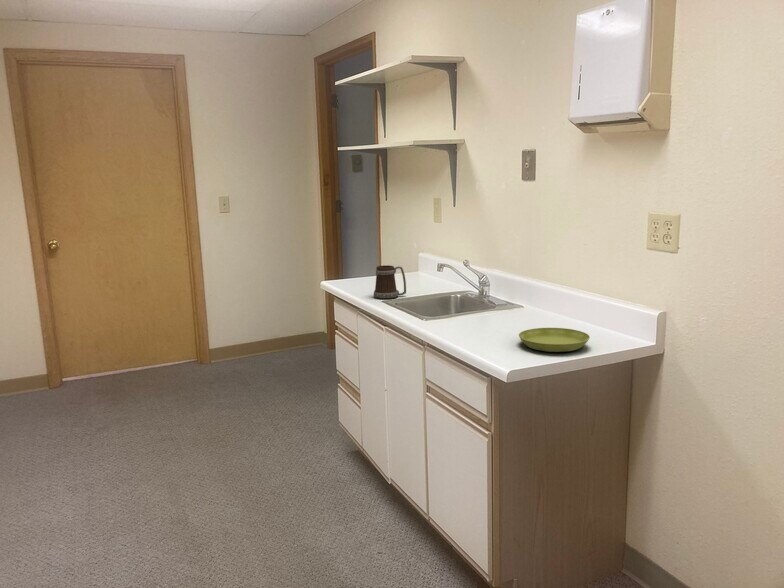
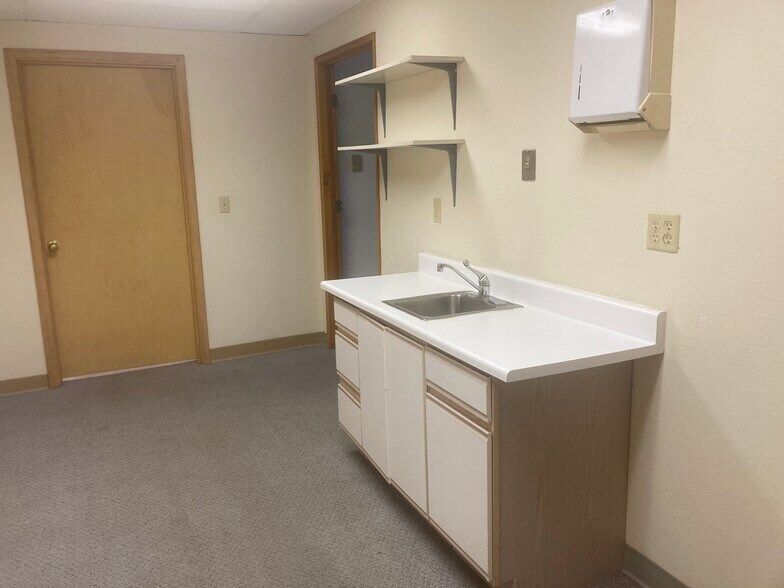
- saucer (553, 340)
- mug (389, 281)
